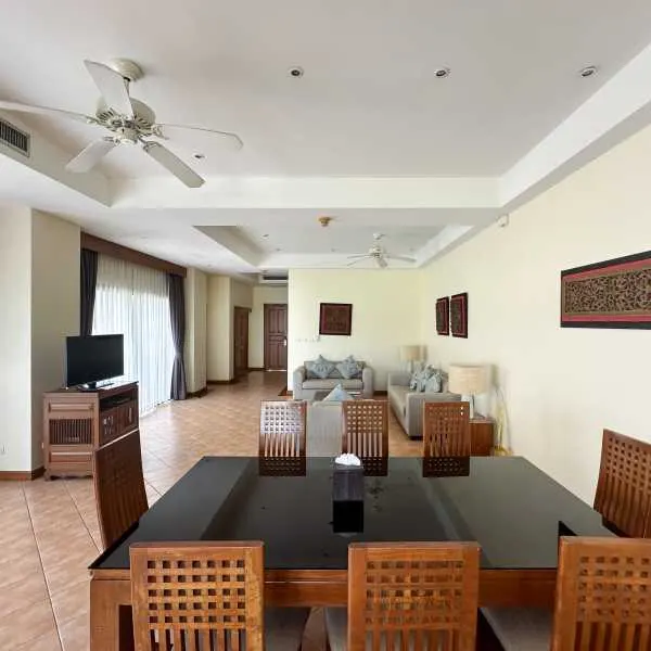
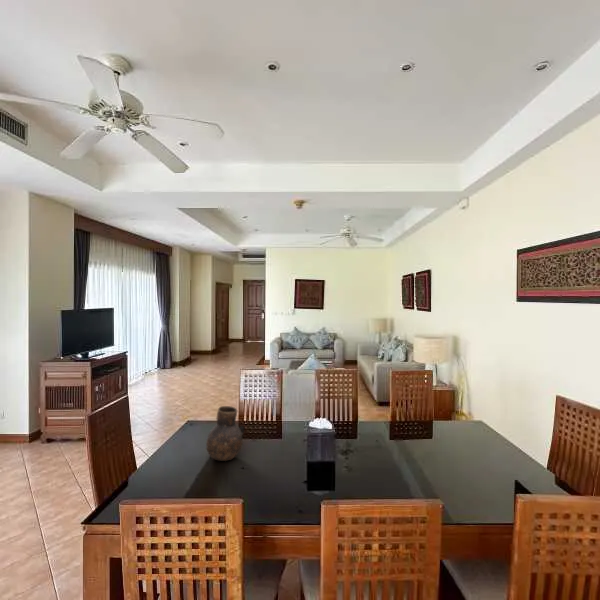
+ vase (224, 432)
